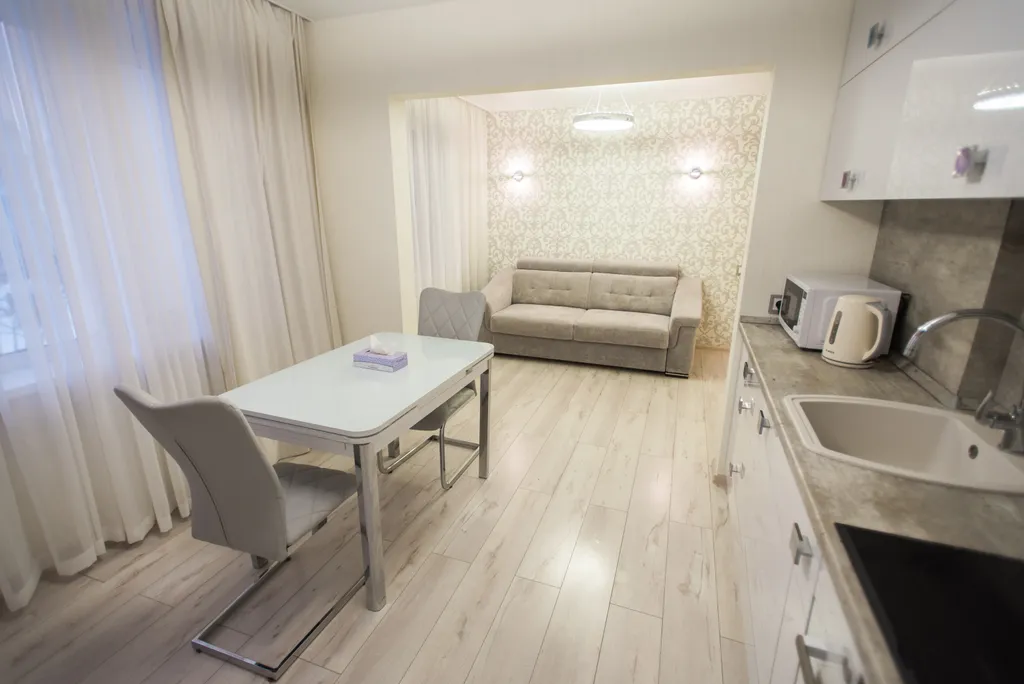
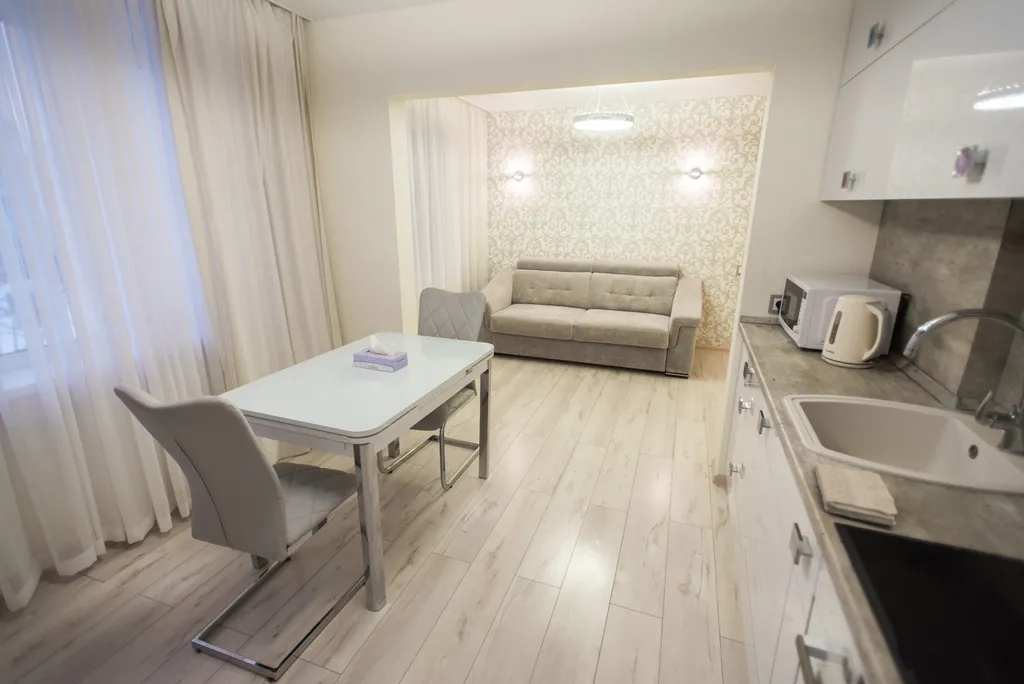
+ washcloth (852, 490)
